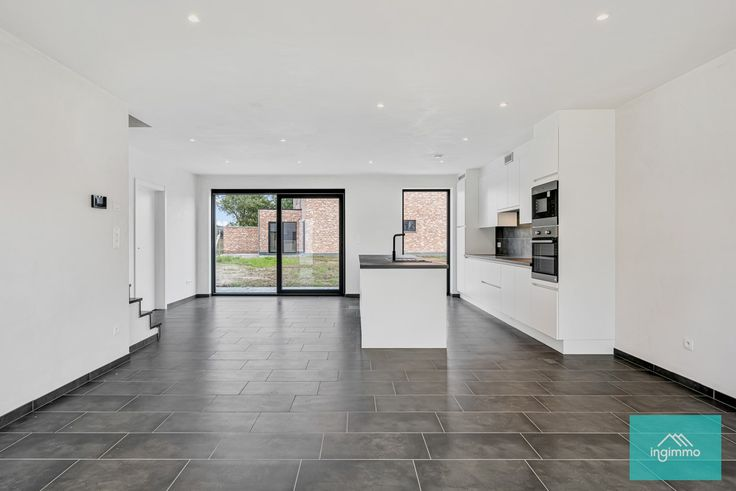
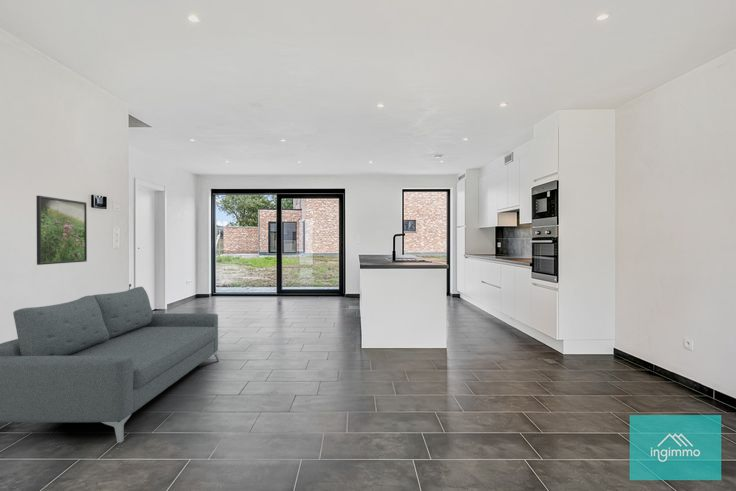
+ sofa (129, 343)
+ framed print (63, 231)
